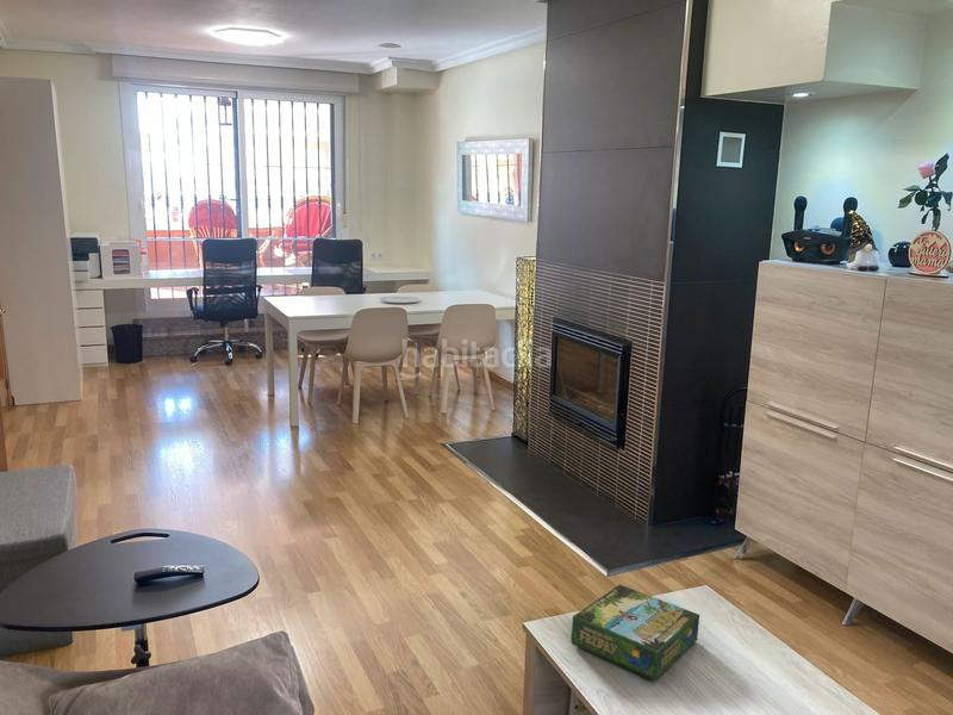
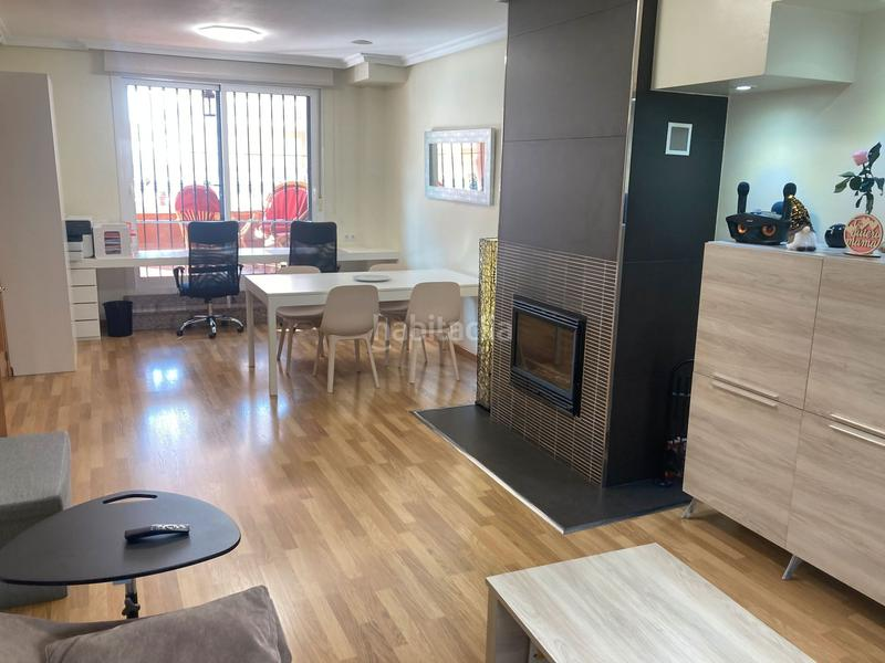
- board game (635, 628)
